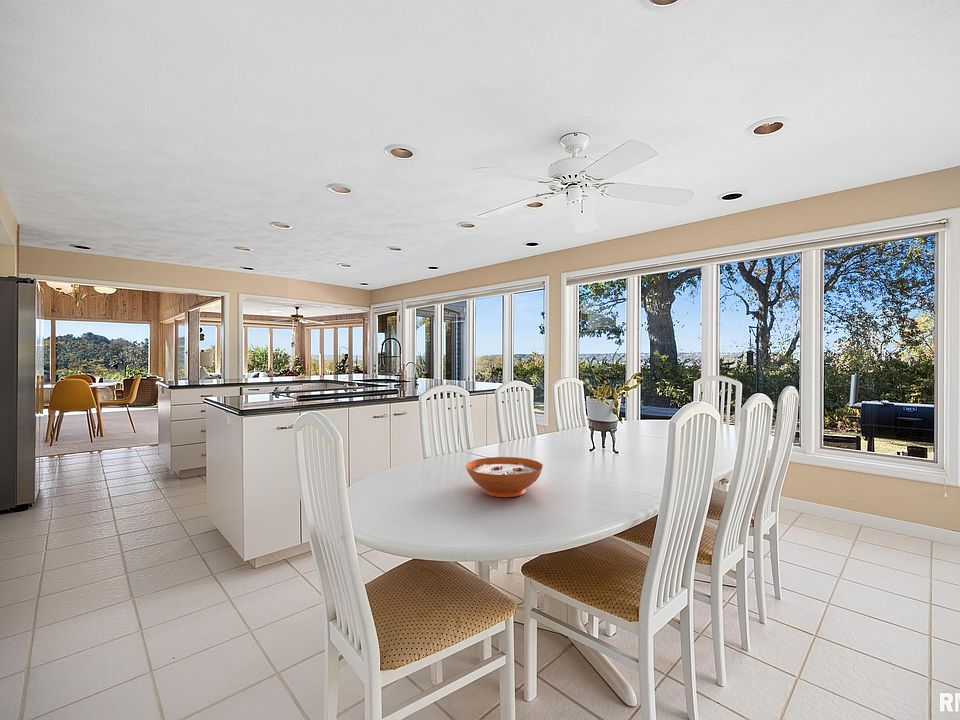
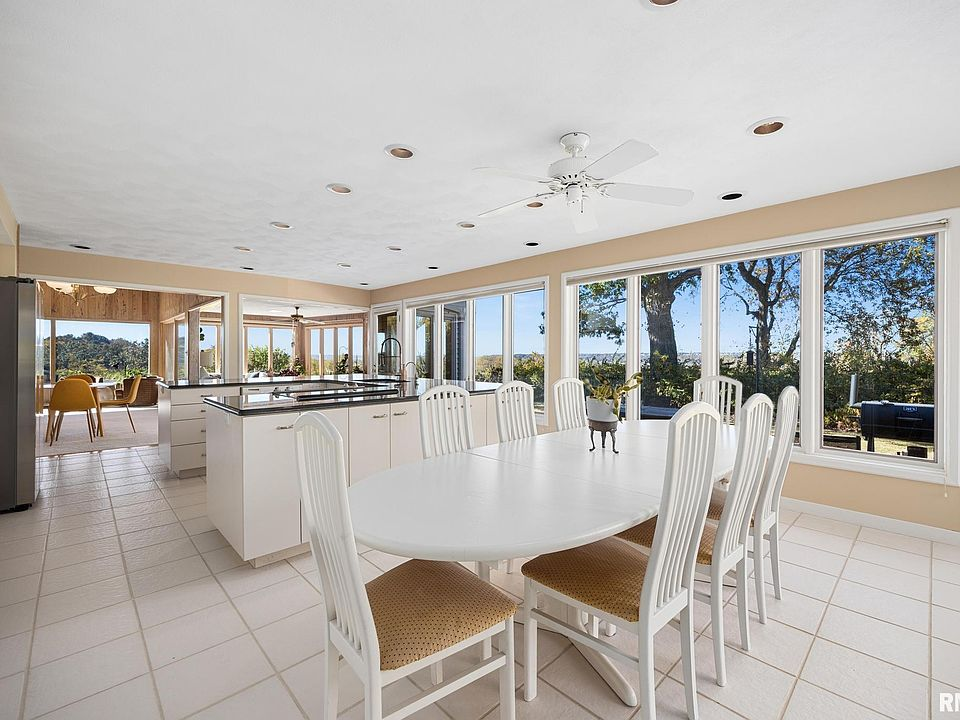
- decorative bowl (504, 477)
